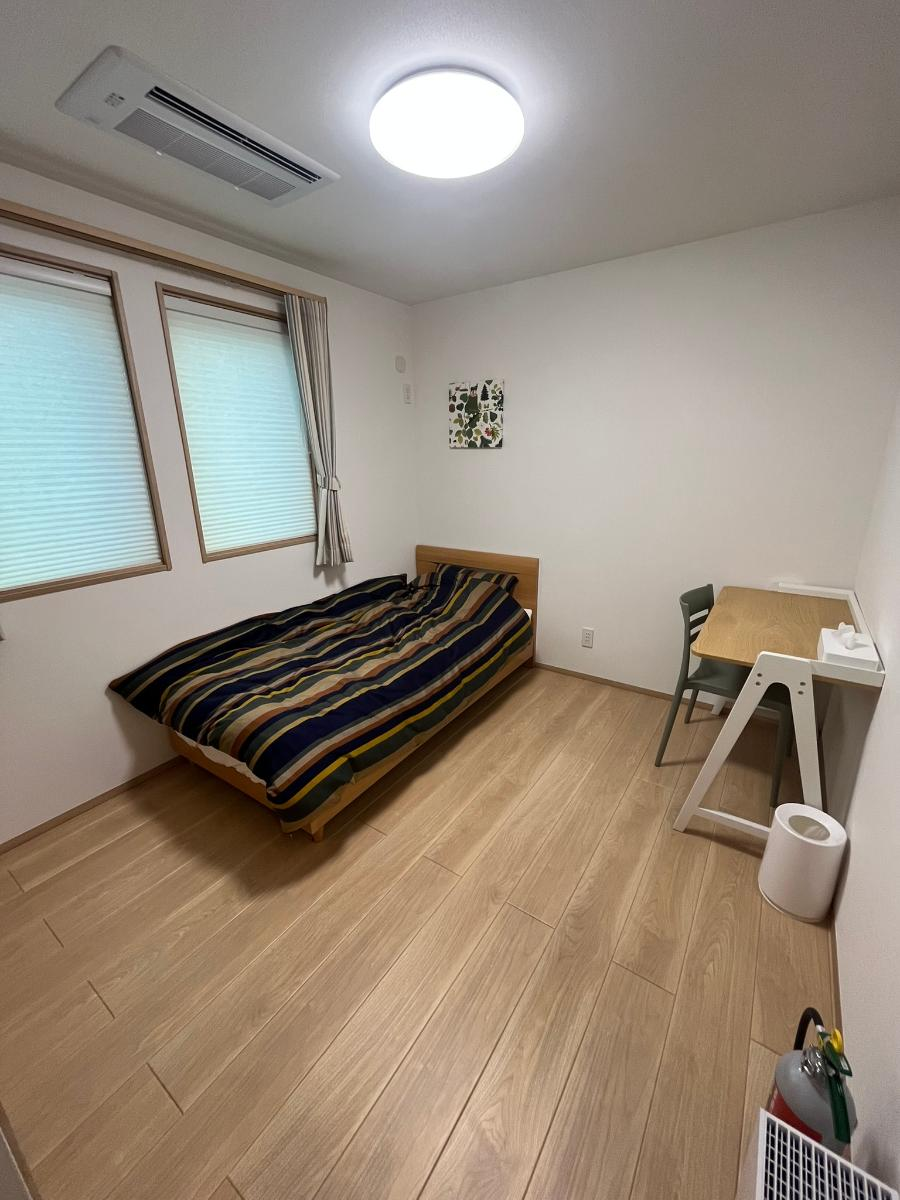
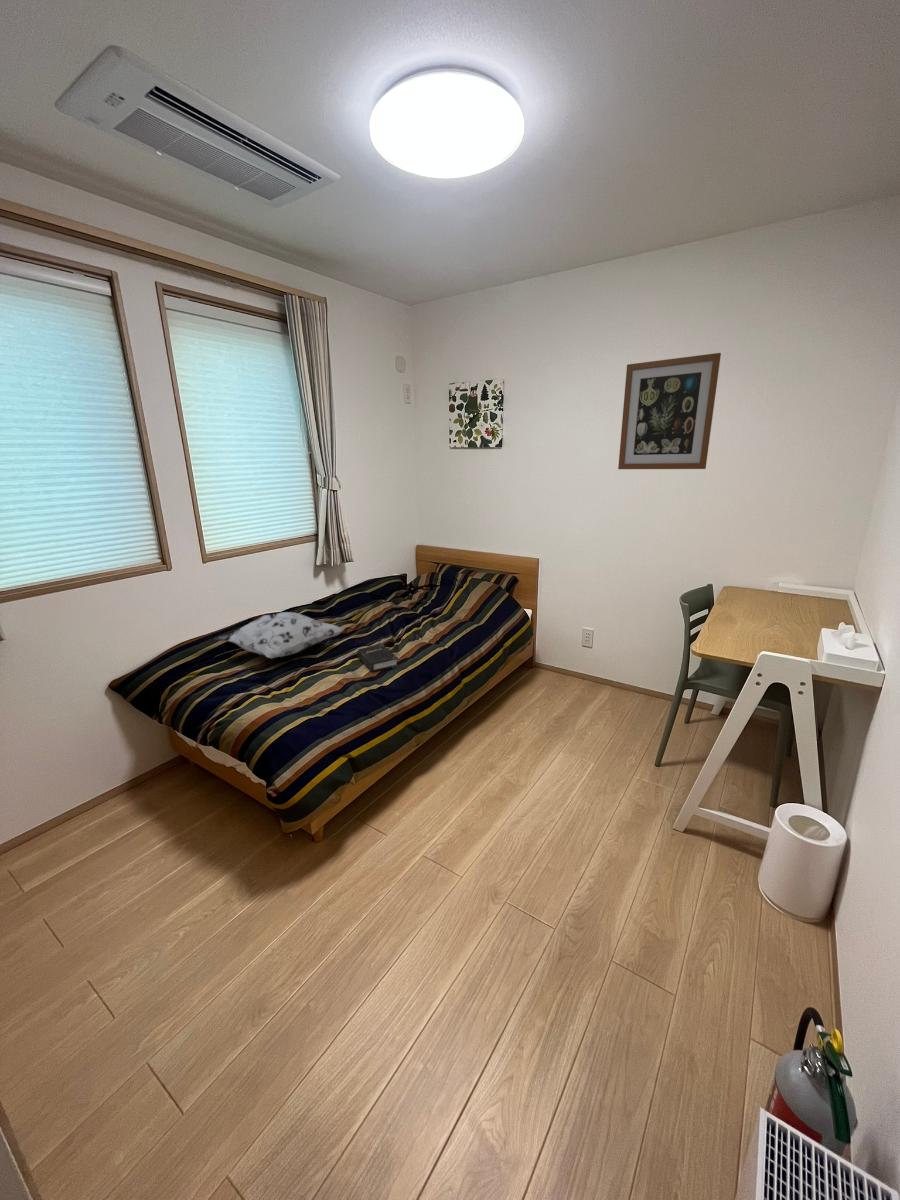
+ decorative pillow (280, 634)
+ wall art (665, 415)
+ hardback book (377, 657)
